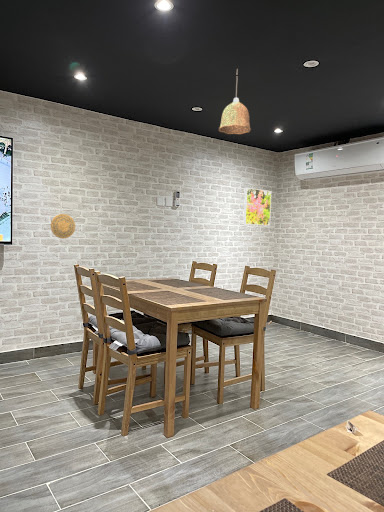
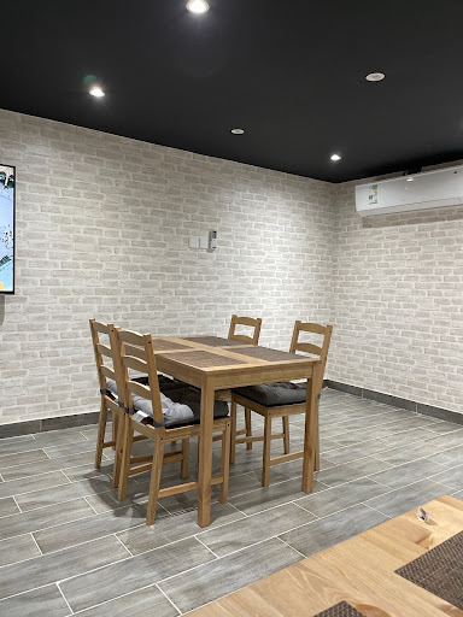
- decorative plate (63, 226)
- pendant lamp (236, 99)
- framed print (257, 207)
